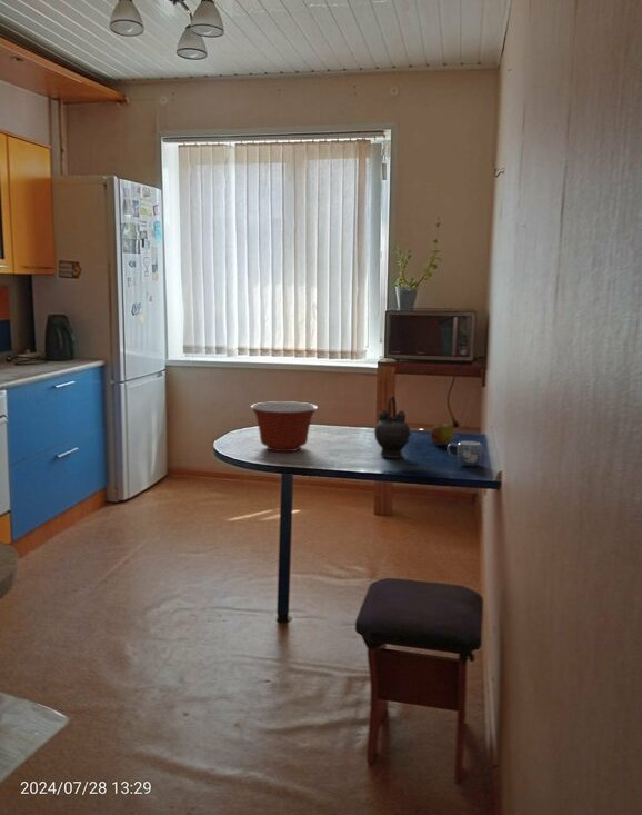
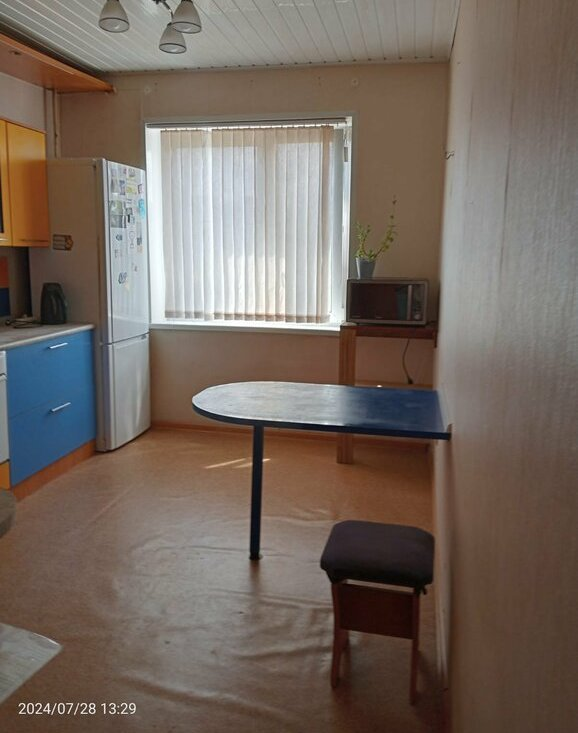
- mug (464, 453)
- teapot (393, 425)
- fruit (441, 434)
- mixing bowl (283, 427)
